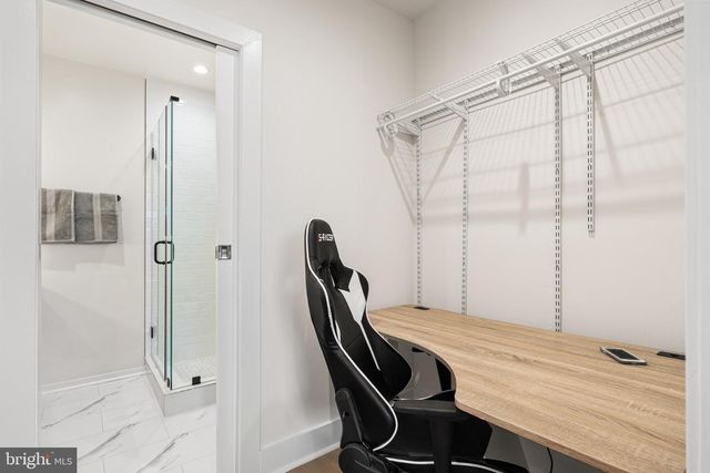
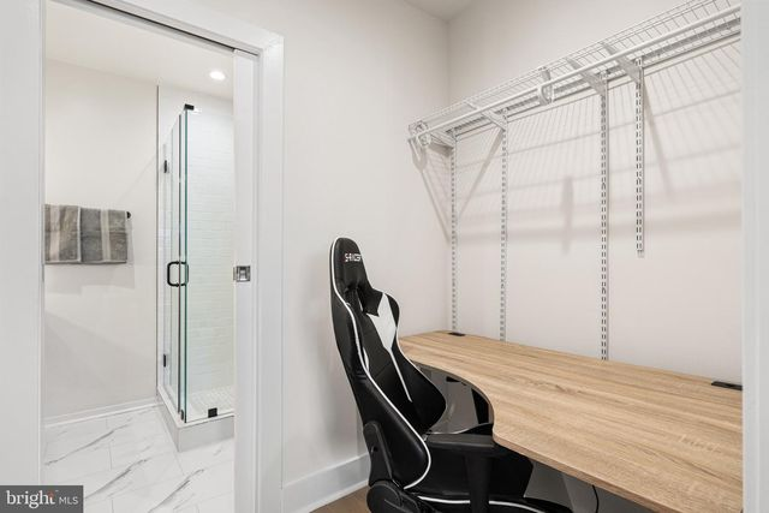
- cell phone (621, 354)
